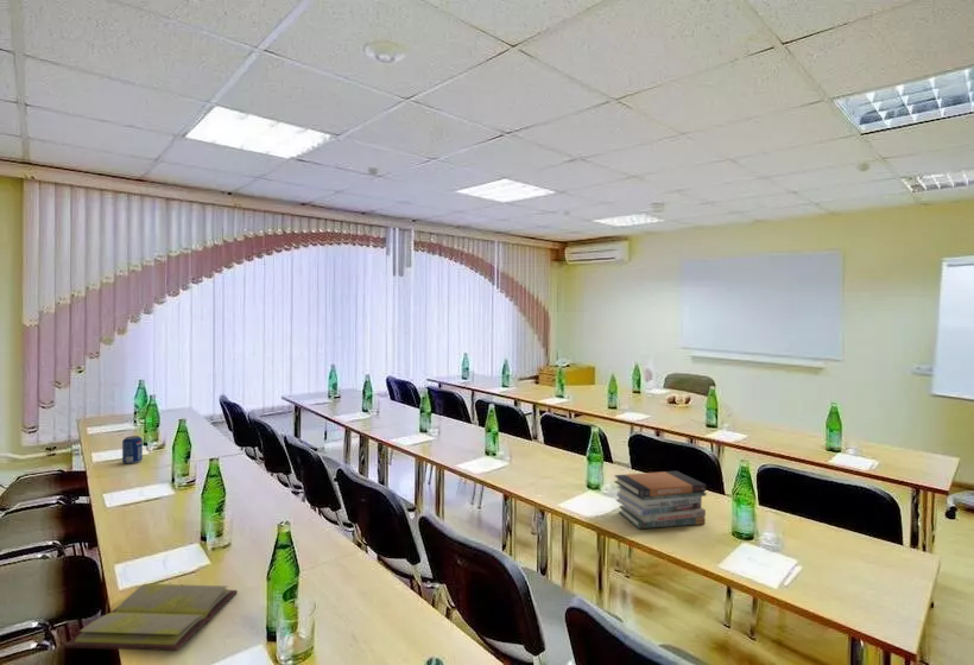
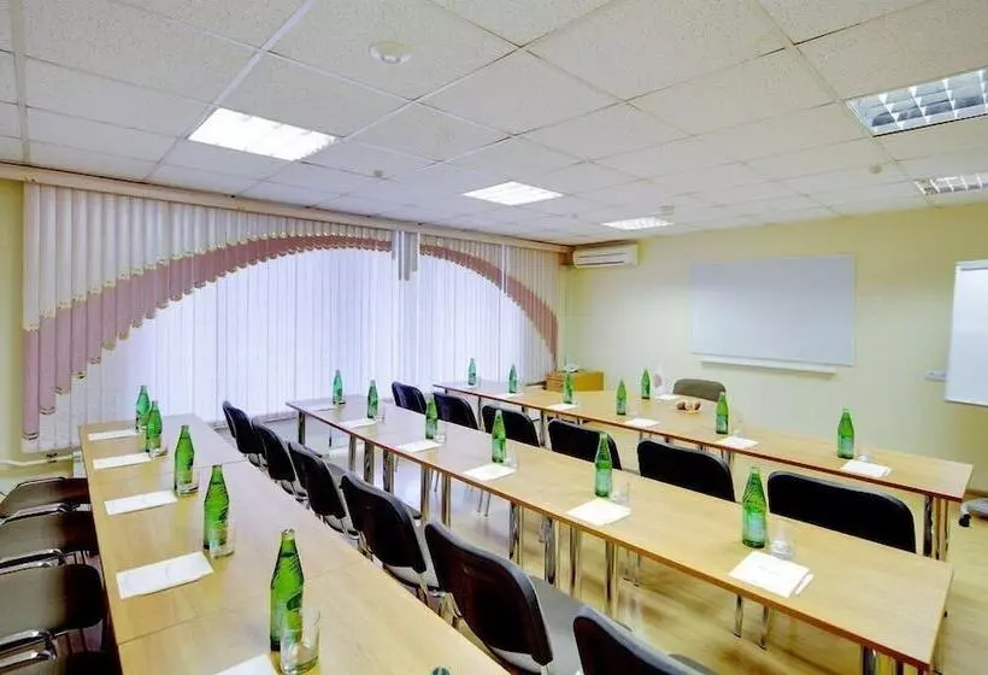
- beverage can (132, 449)
- book stack (658, 499)
- diary (159, 612)
